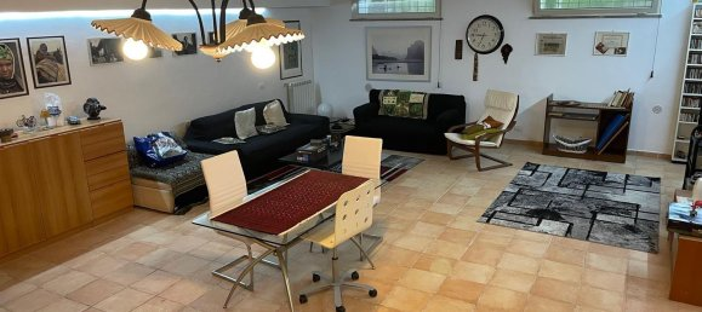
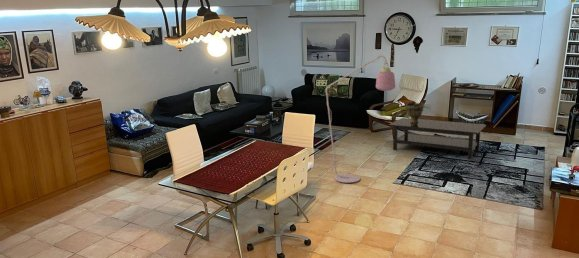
+ coffee table (436, 137)
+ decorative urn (414, 111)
+ floor lamp (331, 117)
